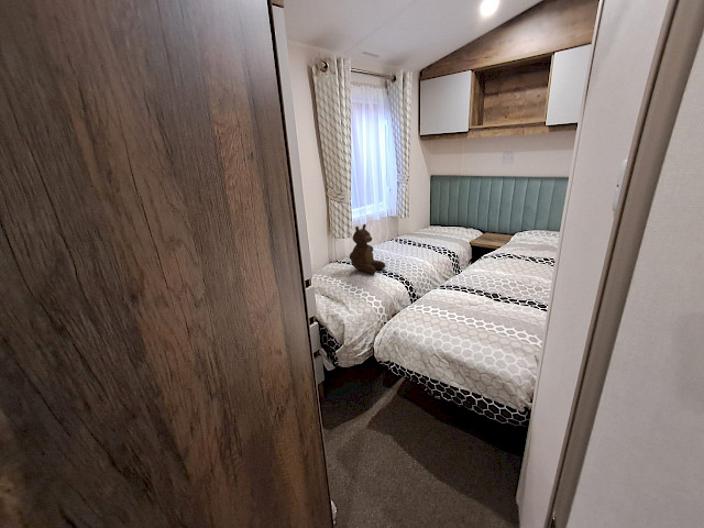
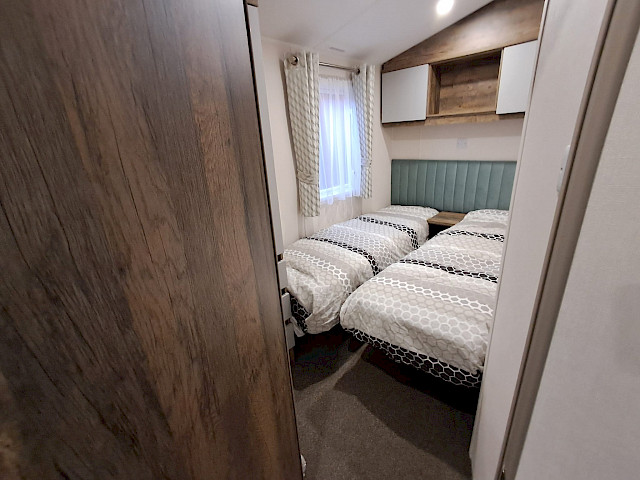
- teddy bear (366, 248)
